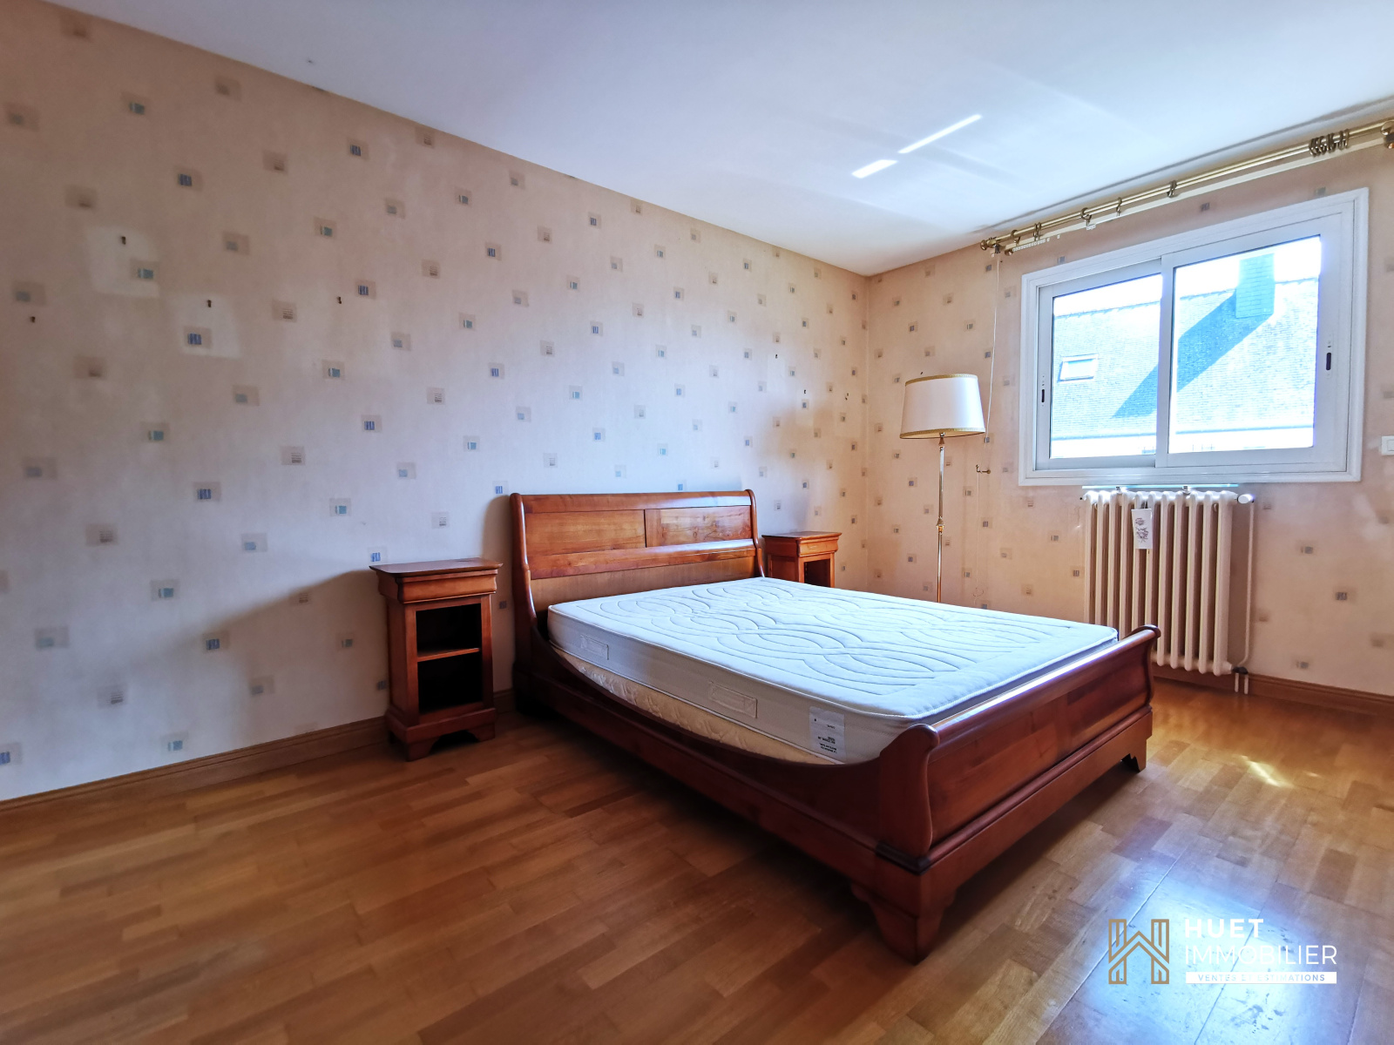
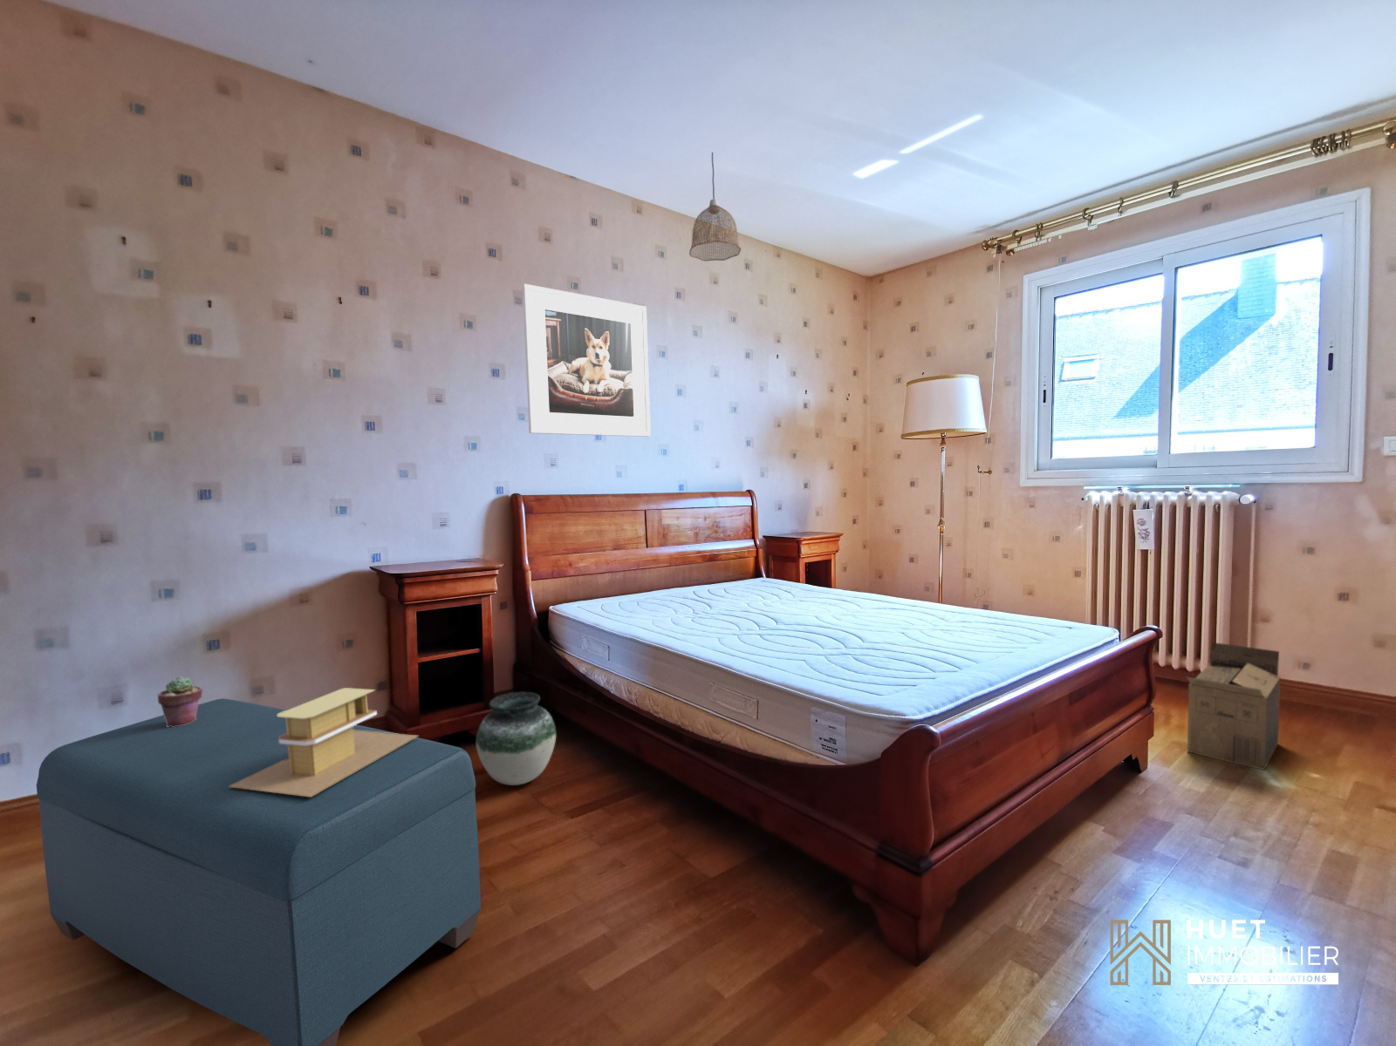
+ vase (517, 739)
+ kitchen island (329, 730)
+ cardboard box (1232, 703)
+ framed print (590, 366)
+ bench (257, 839)
+ pendant lamp (713, 202)
+ potted succulent (180, 698)
